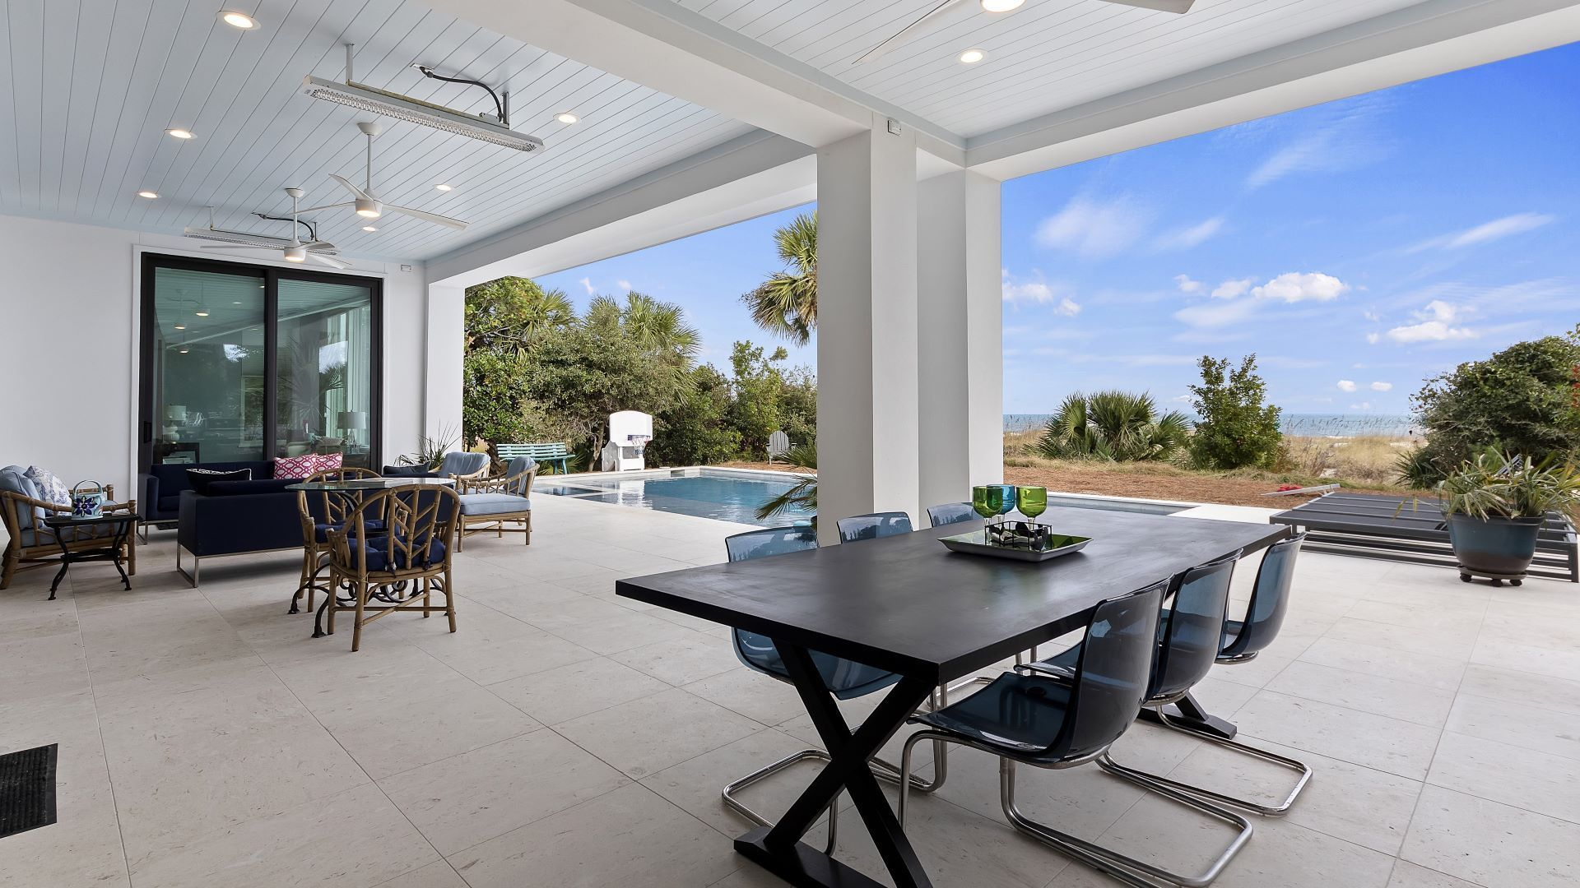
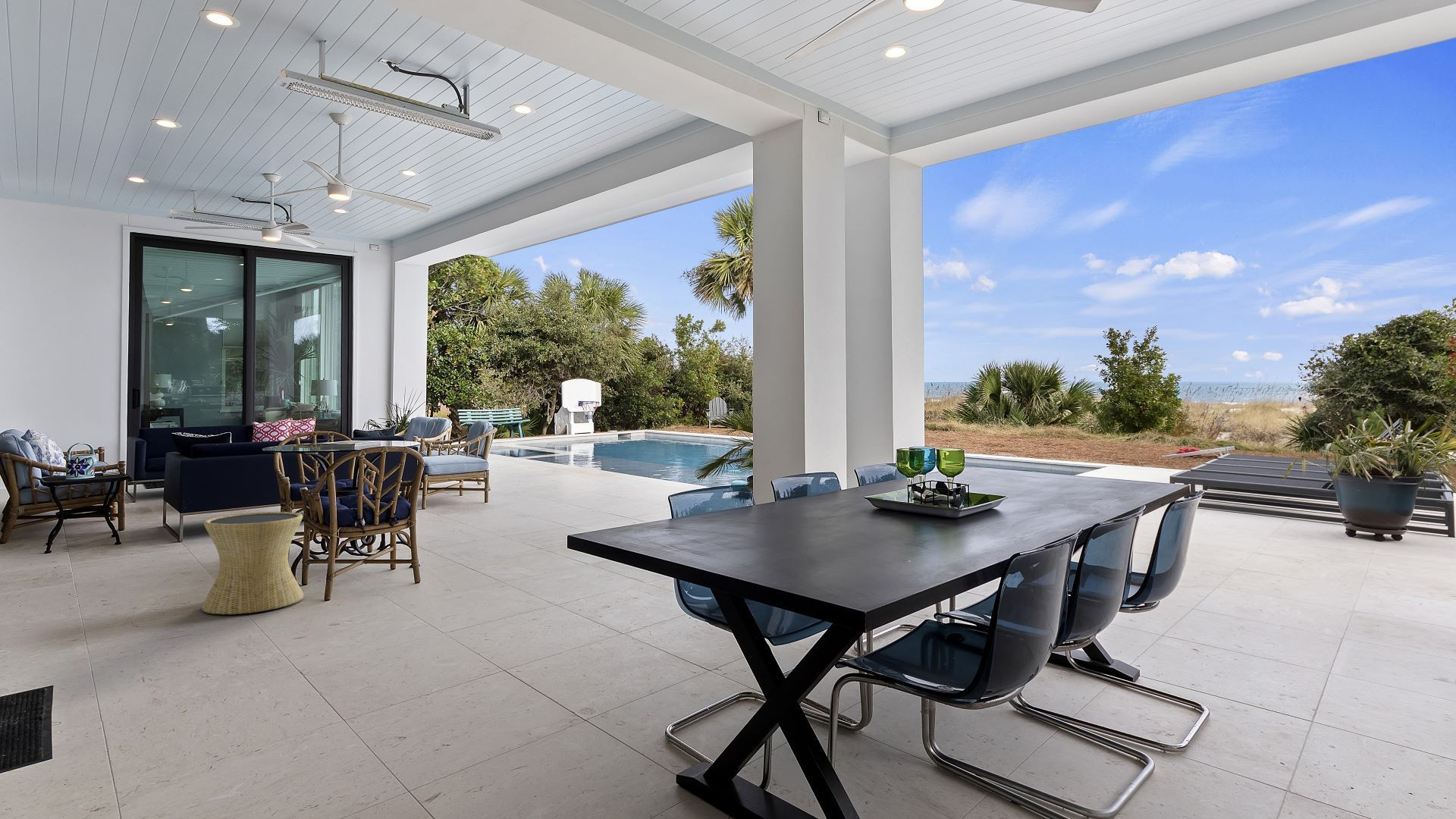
+ side table (254, 560)
